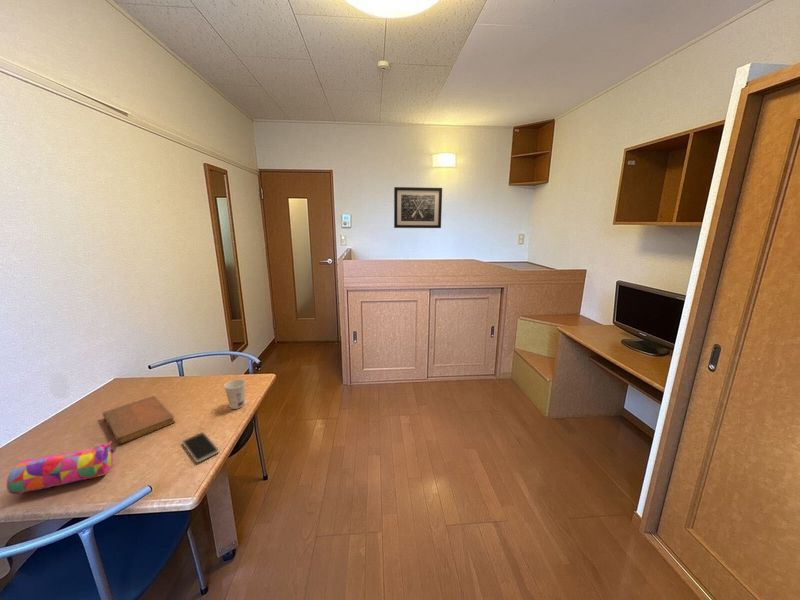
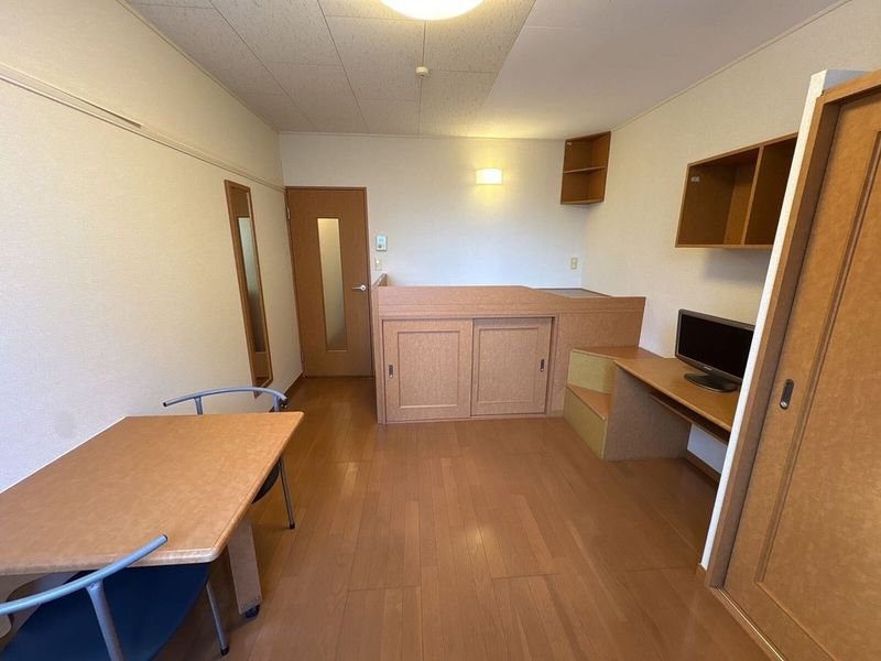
- notebook (138, 417)
- wall art (417, 208)
- cup (236, 394)
- smartphone (200, 446)
- pencil case (65, 466)
